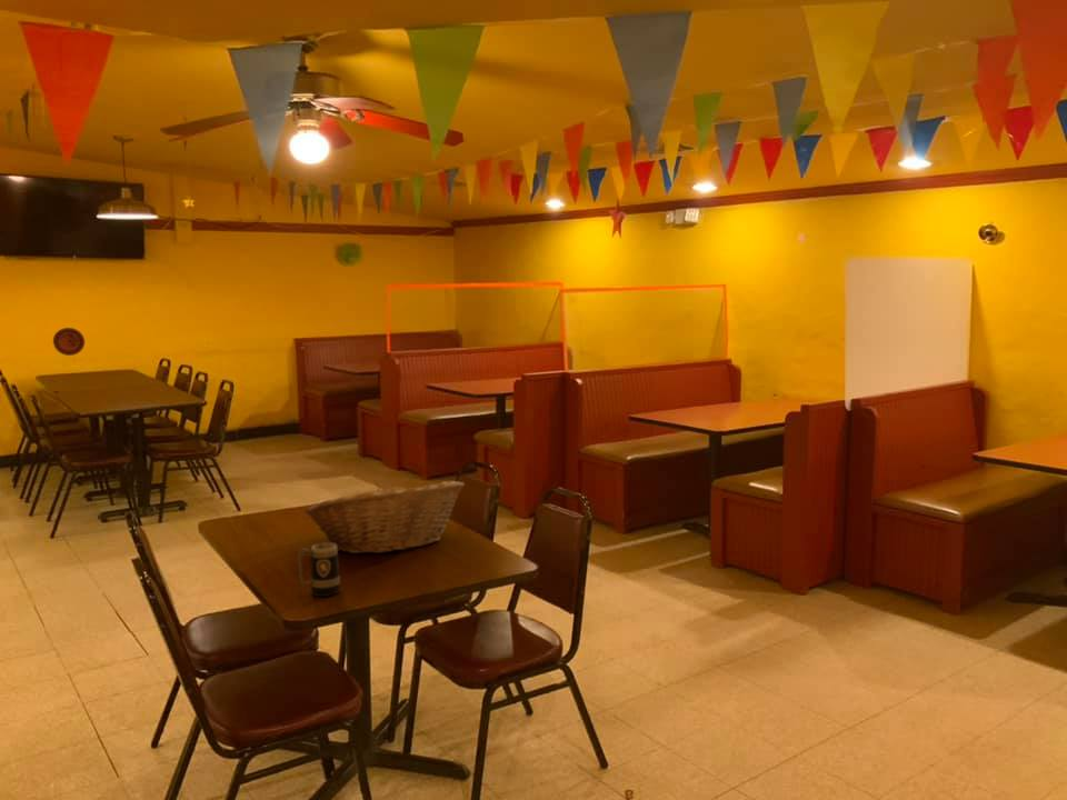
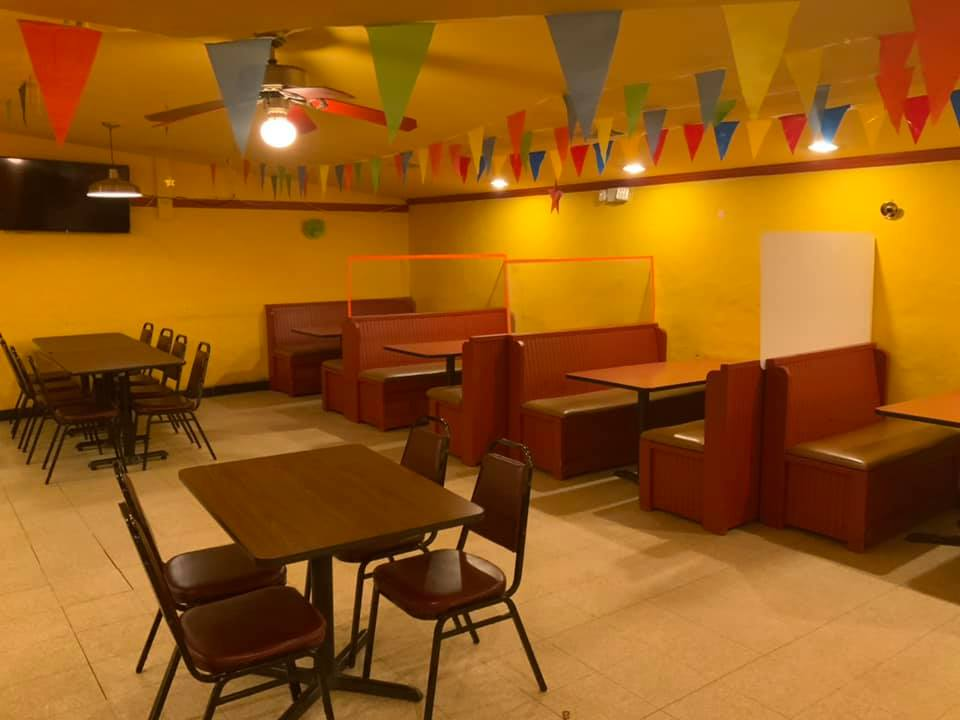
- decorative plate (69, 341)
- mug (318, 569)
- fruit basket (387, 510)
